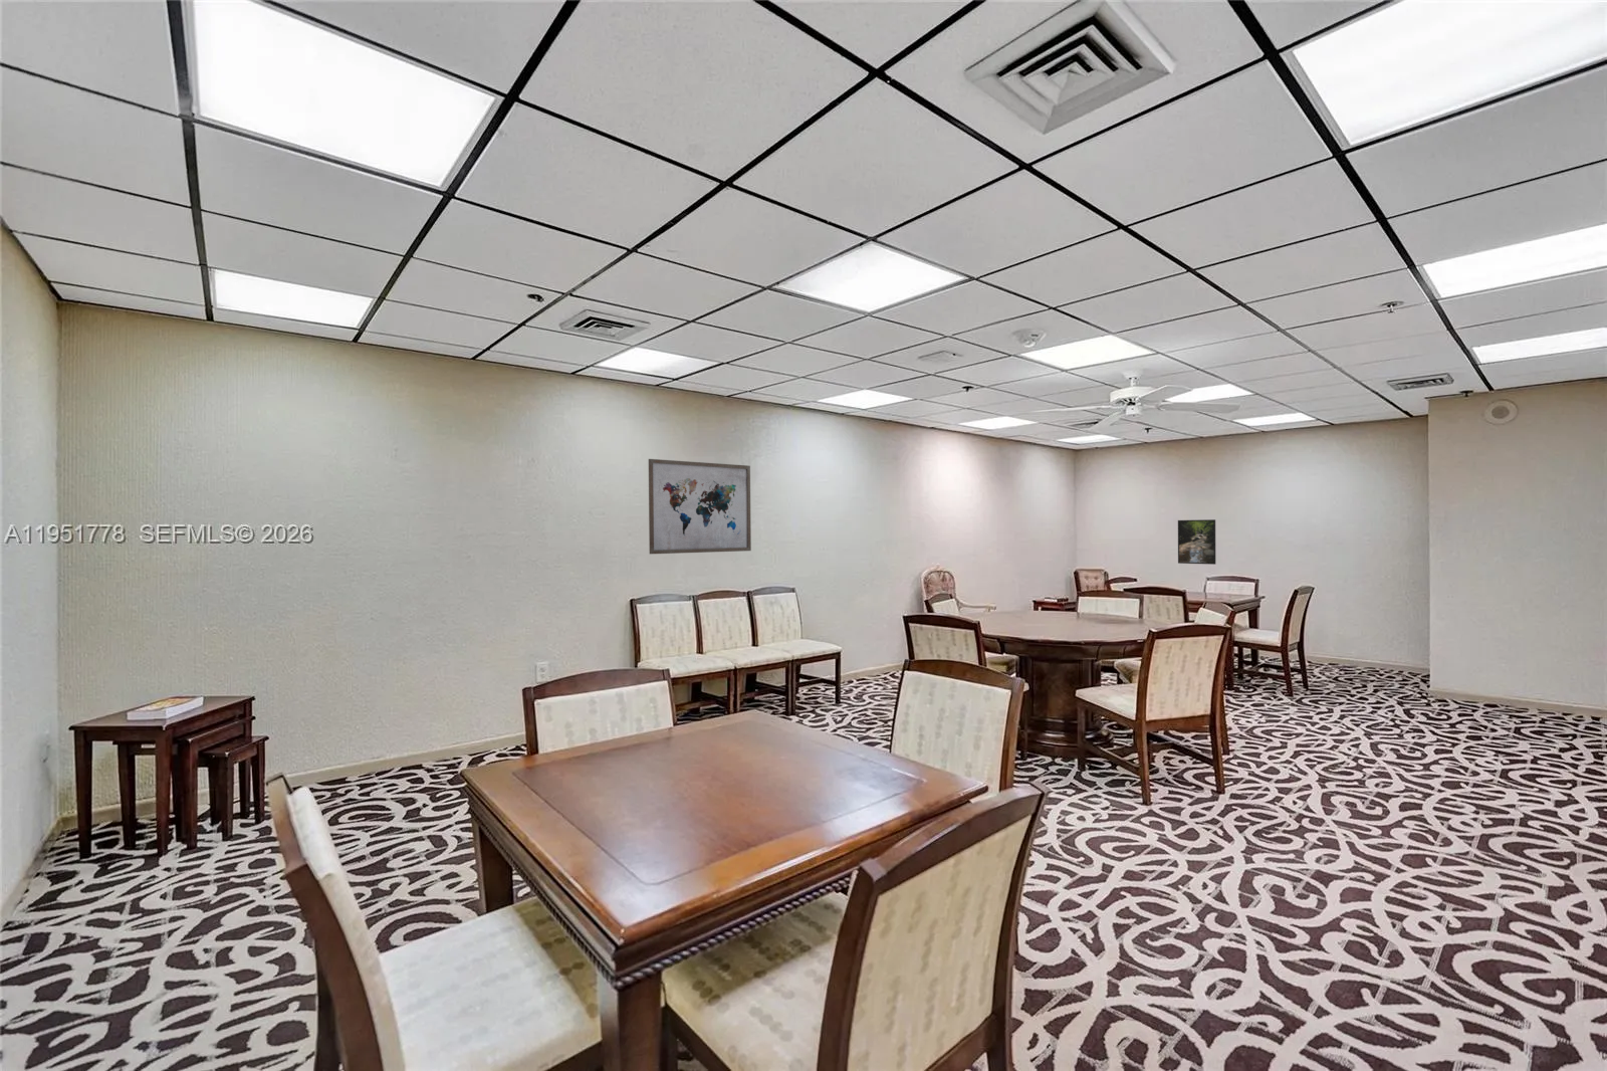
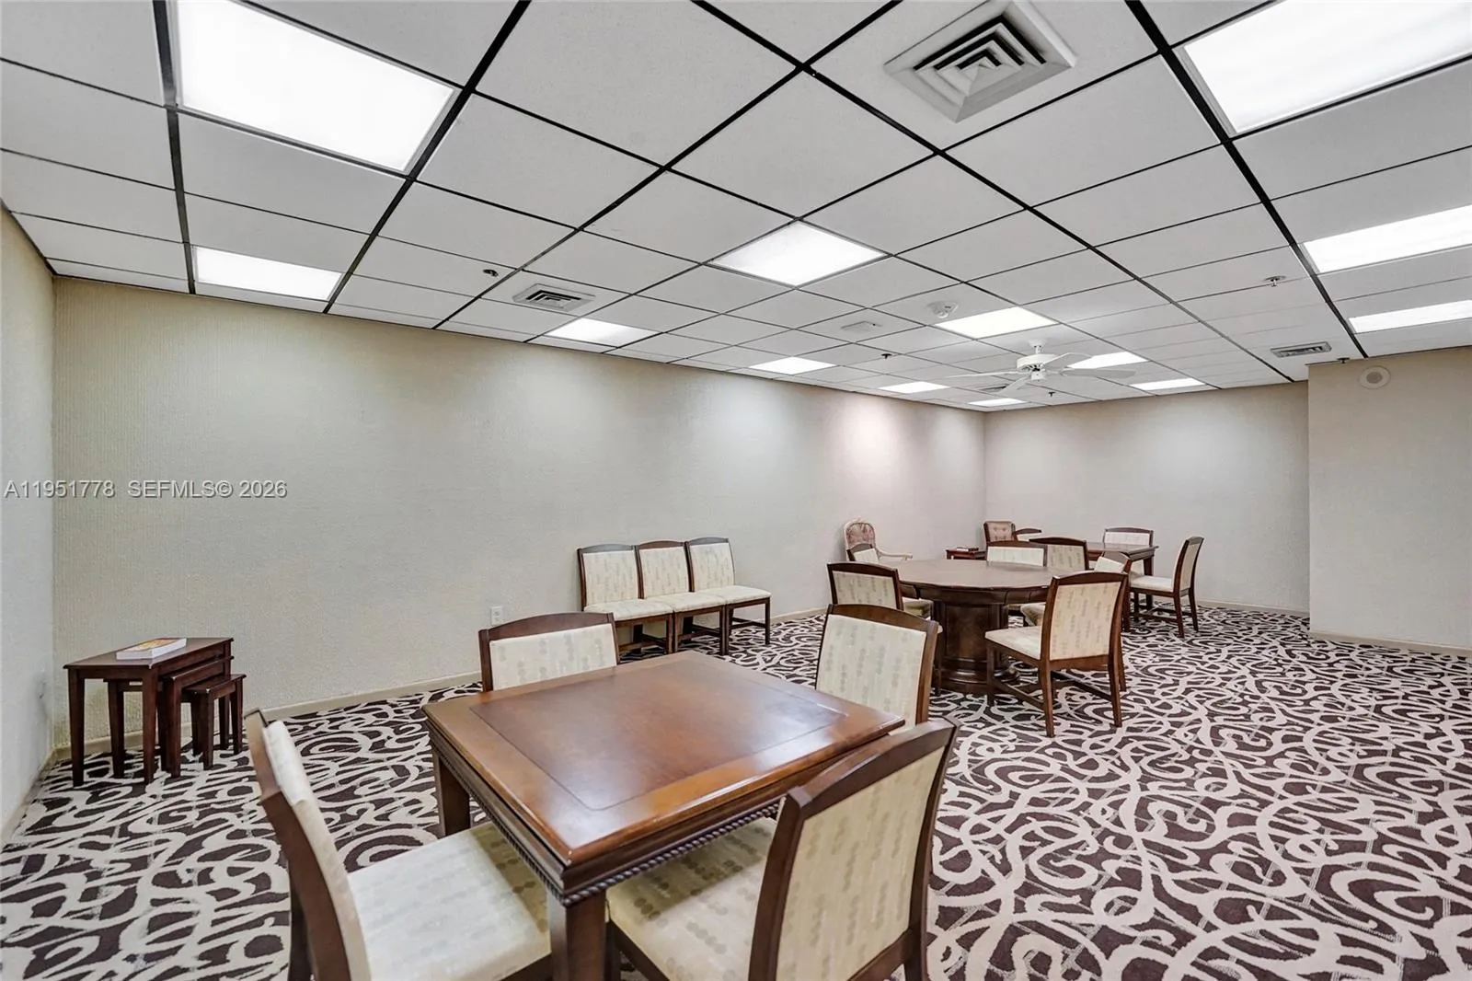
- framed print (1196, 541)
- wall art (703, 507)
